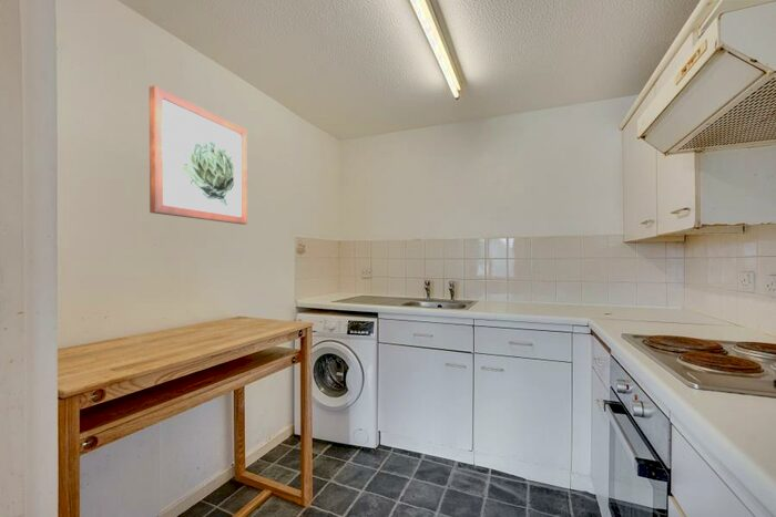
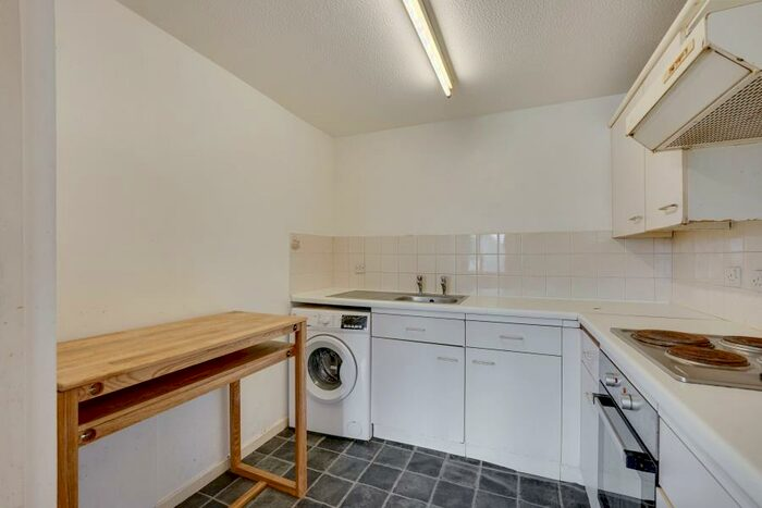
- wall art (205, 165)
